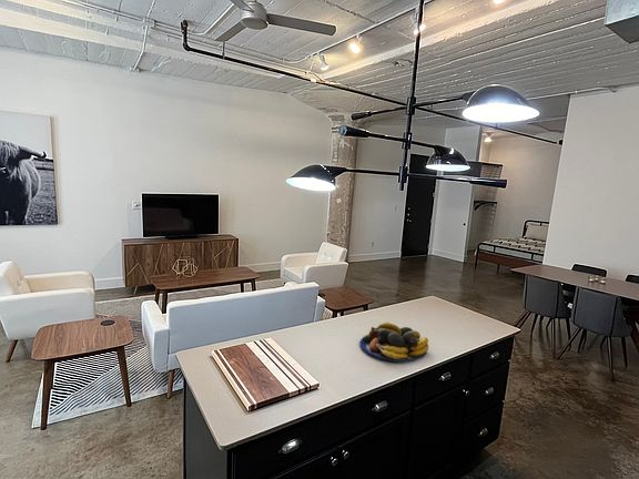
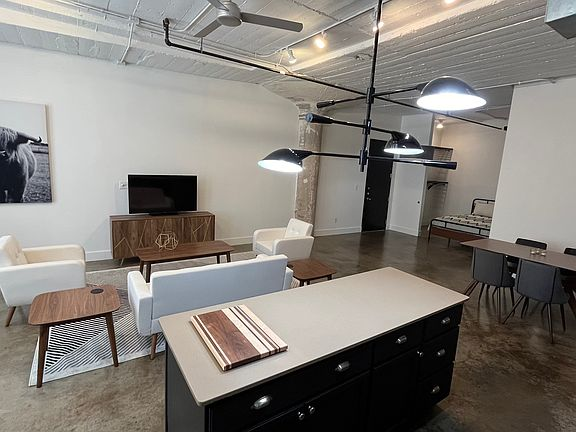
- fruit bowl (393, 335)
